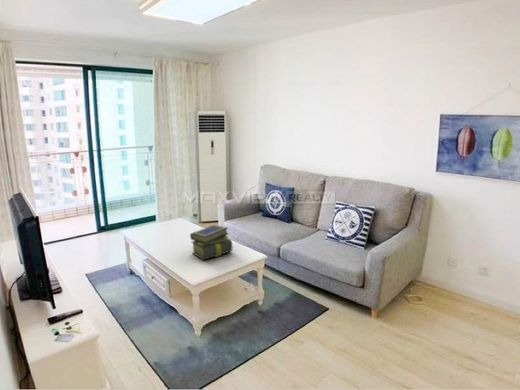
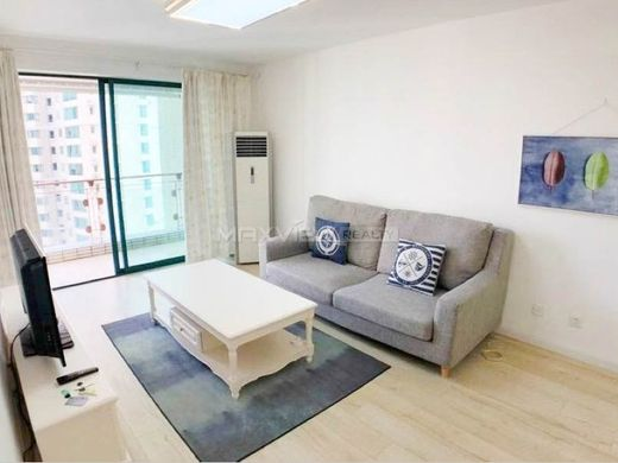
- stack of books (211, 241)
